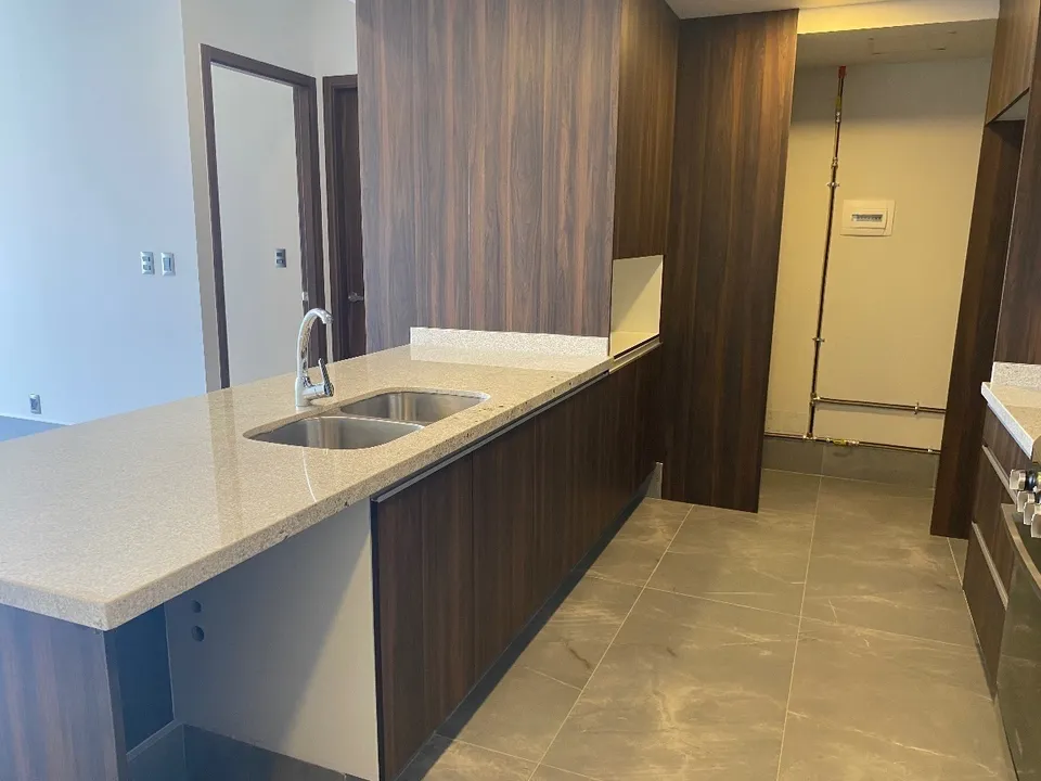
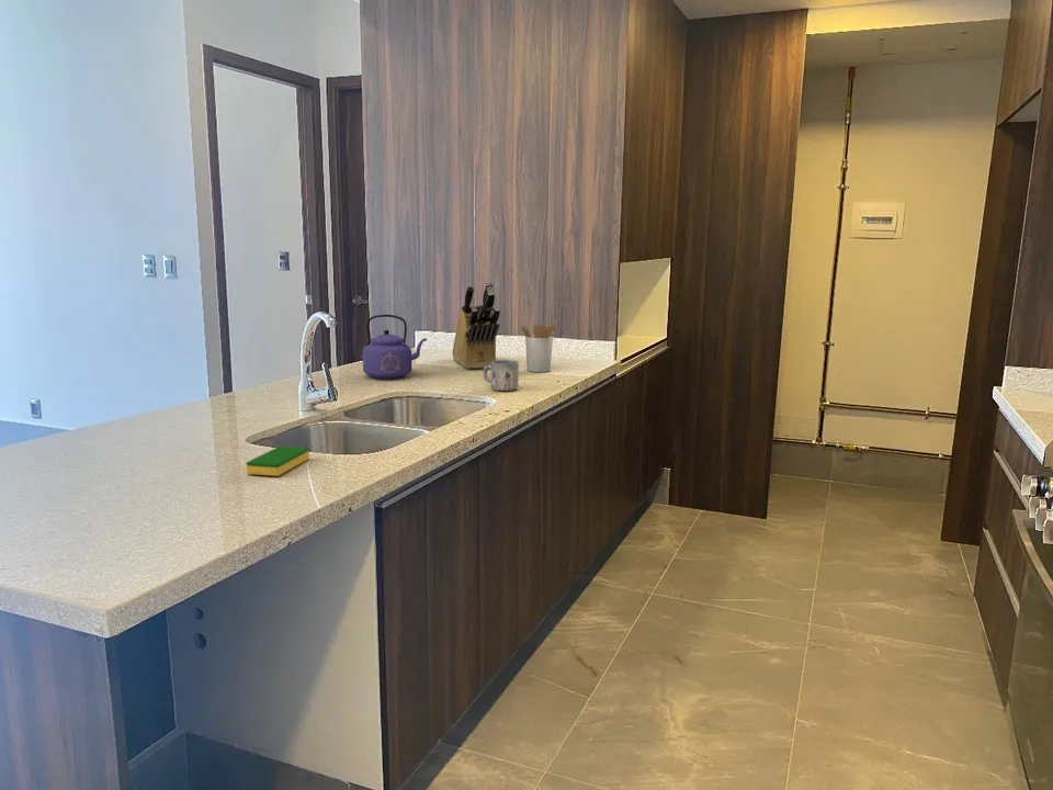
+ mug (499, 374)
+ kettle (395, 346)
+ utensil holder (540, 346)
+ knife block (475, 323)
+ dish sponge (279, 460)
